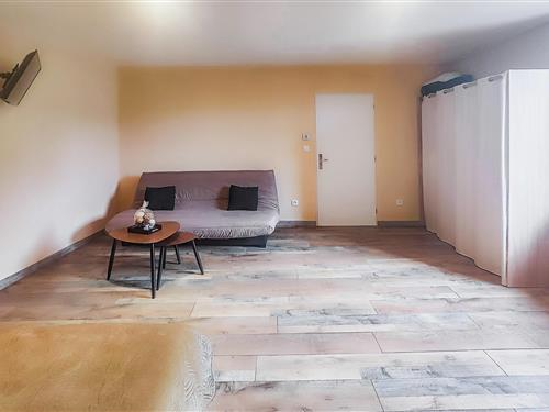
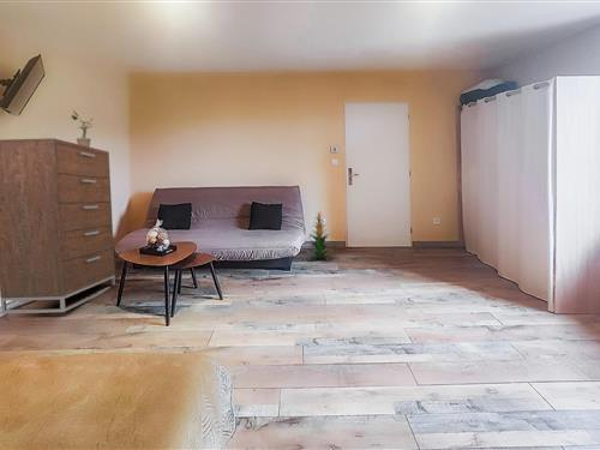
+ potted plant (84, 128)
+ dresser (62, 223)
+ indoor plant (319, 234)
